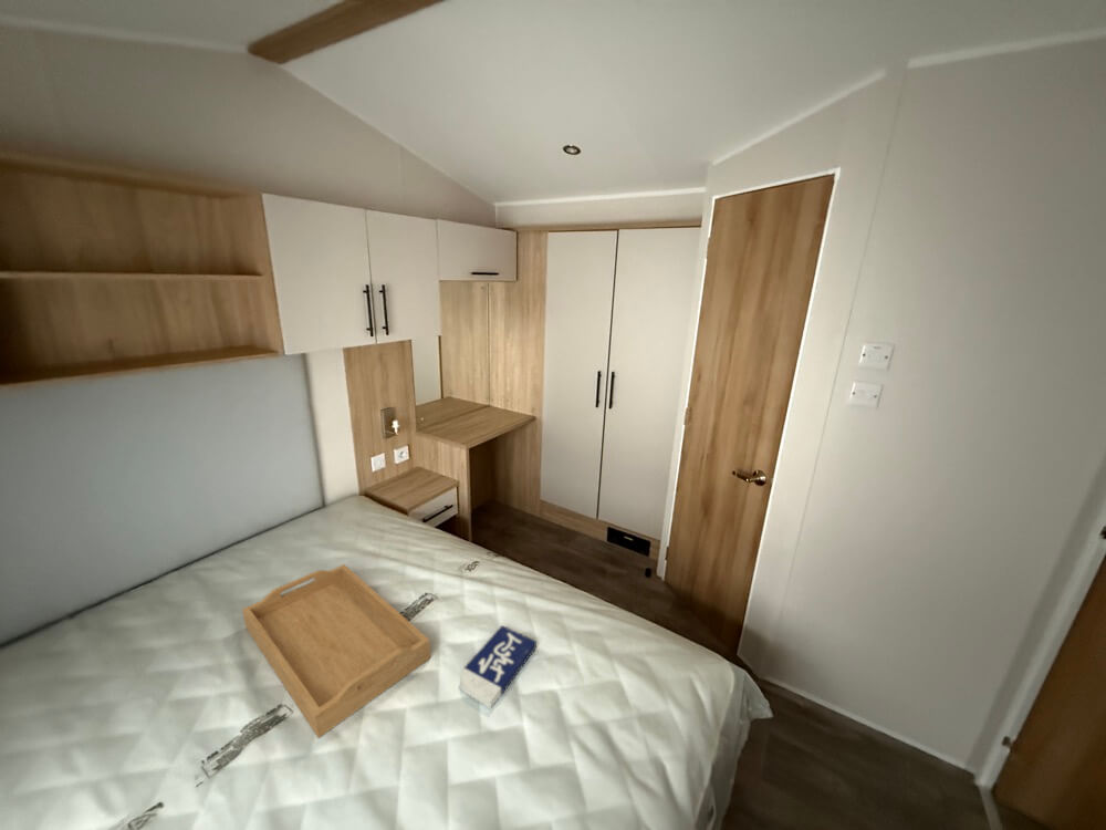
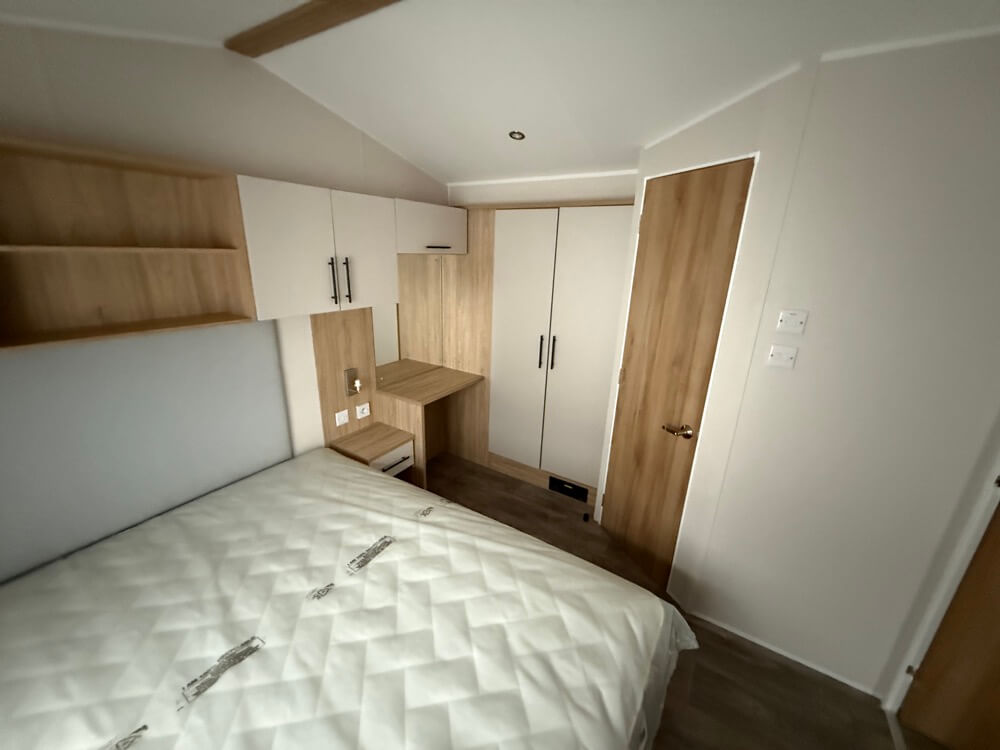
- serving tray (333, 630)
- book (497, 663)
